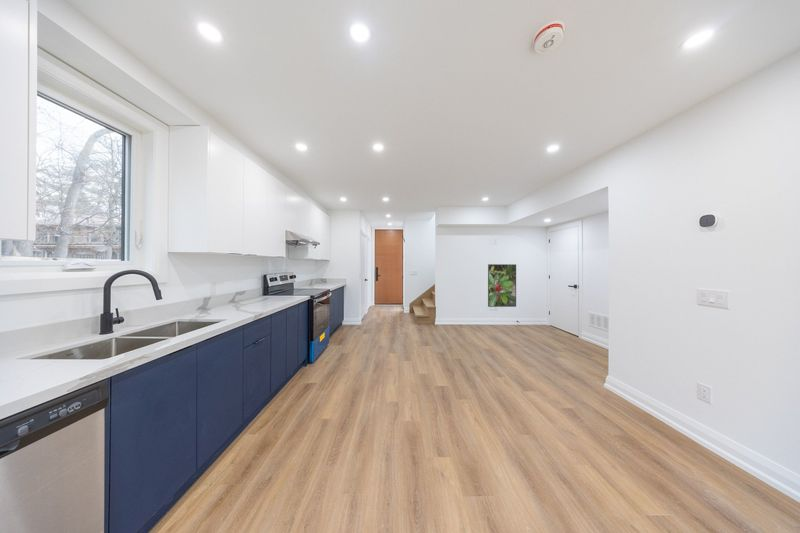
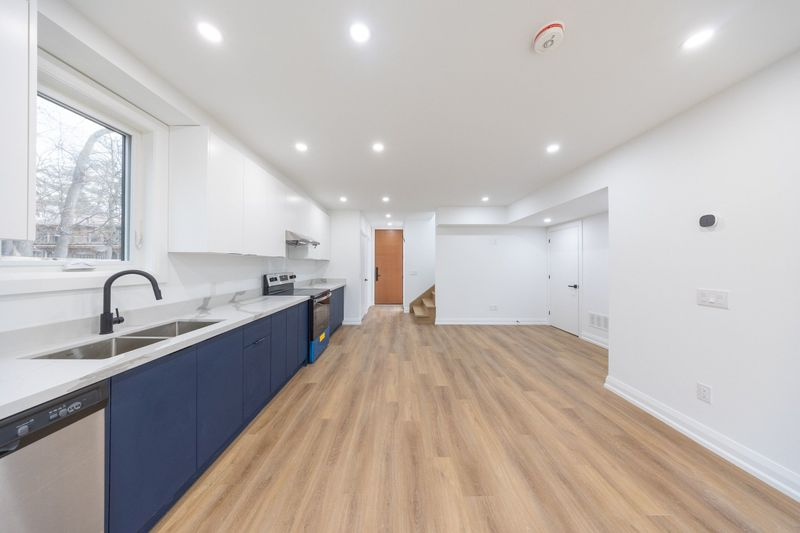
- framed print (502, 285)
